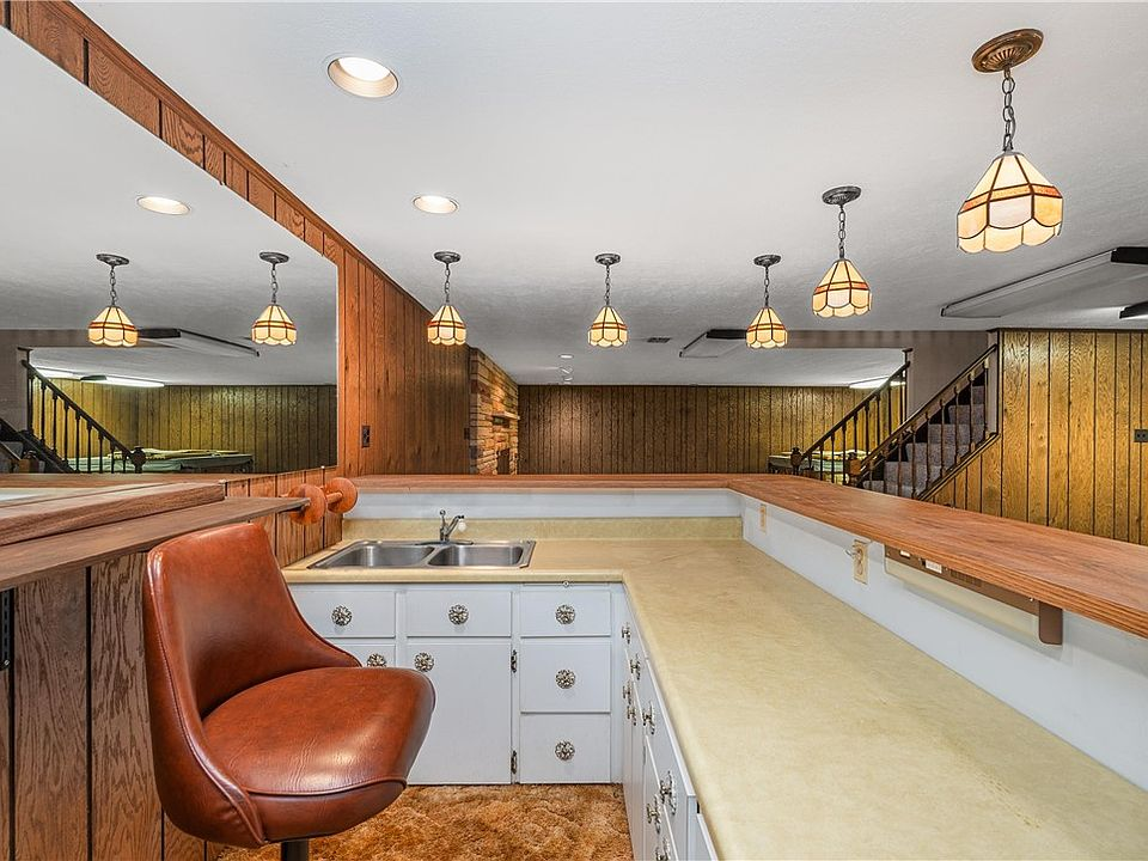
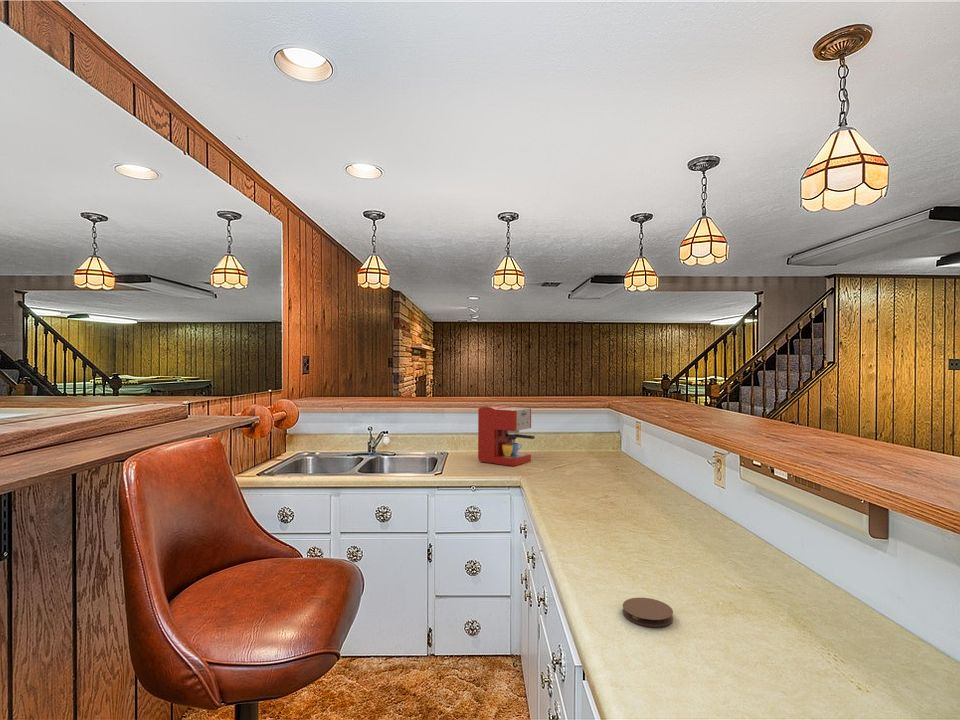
+ coffee maker (504, 433)
+ coaster (647, 611)
